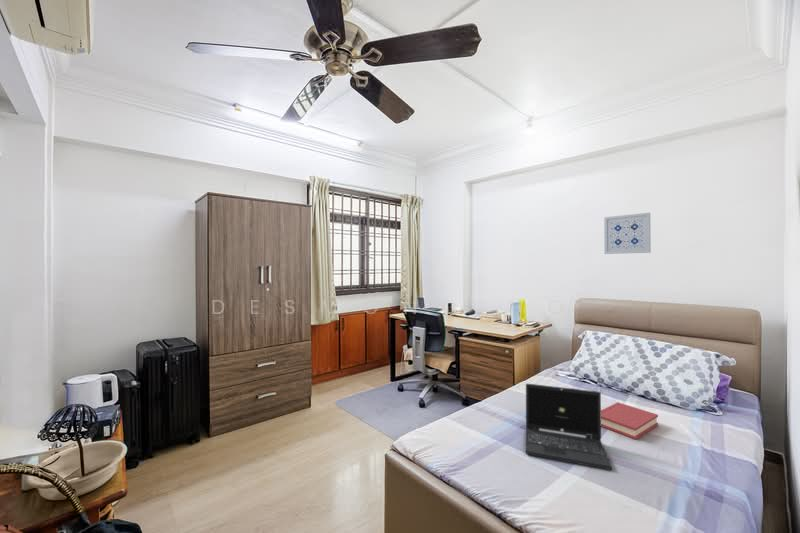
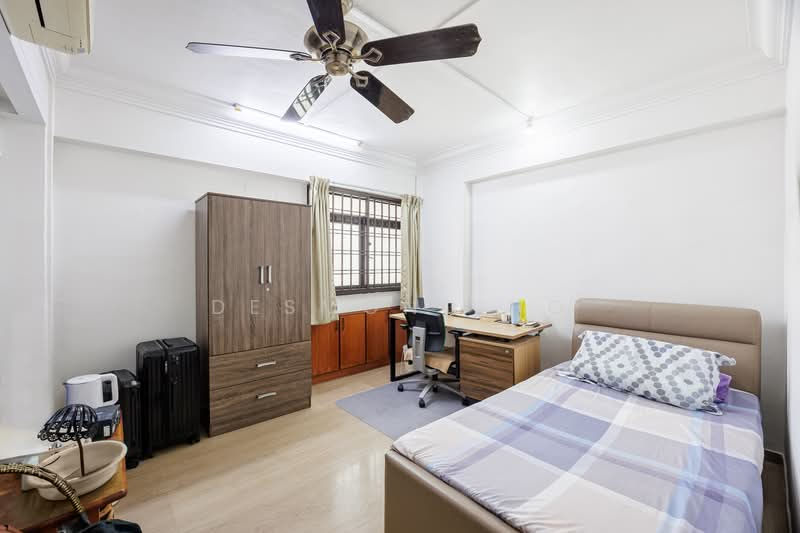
- laptop (564, 422)
- hardback book (625, 419)
- wall art (626, 234)
